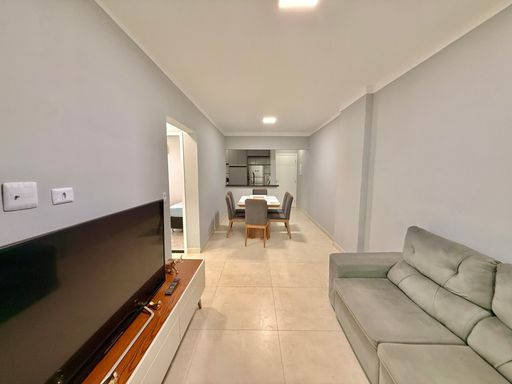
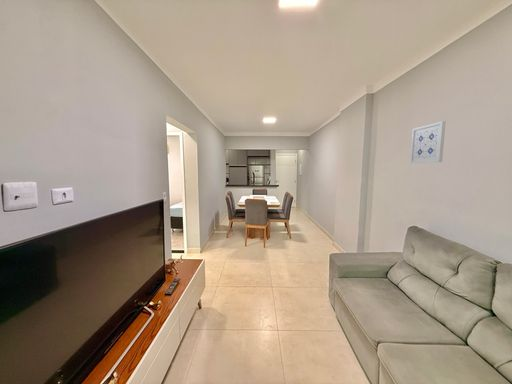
+ wall art (426, 144)
